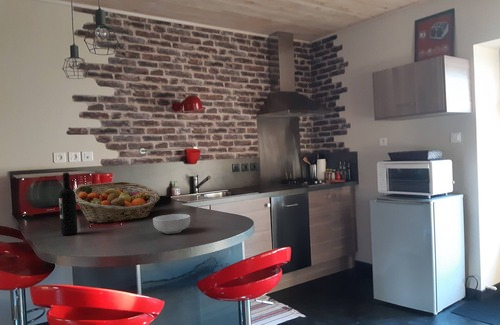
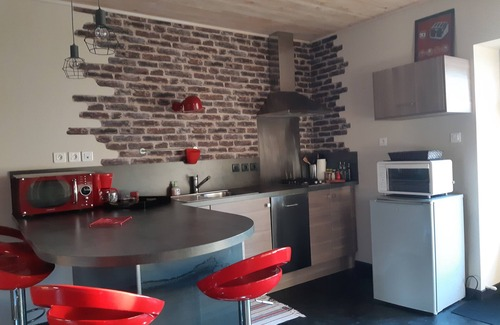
- wine bottle (67, 203)
- fruit basket (117, 200)
- cereal bowl (172, 224)
